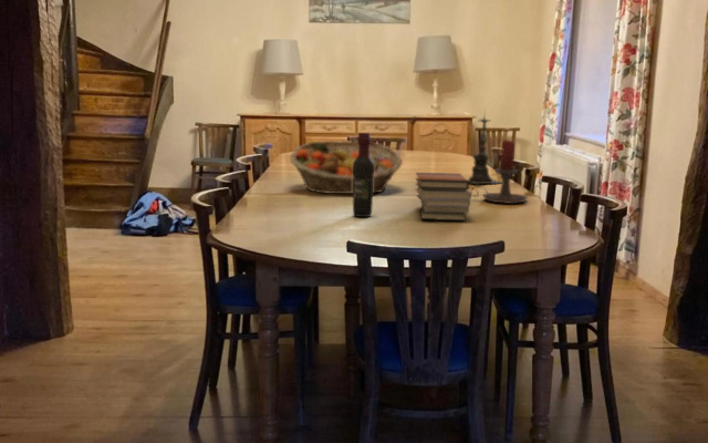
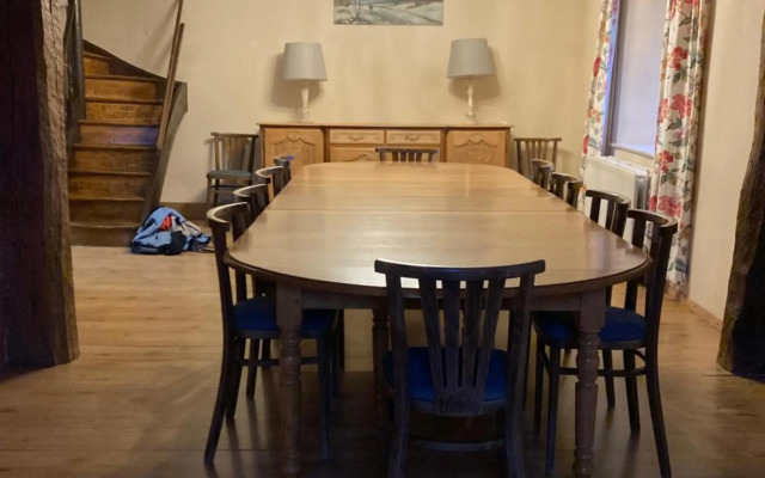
- fruit basket (345, 166)
- candle holder (500, 169)
- wine bottle (363, 174)
- candle holder (482, 145)
- book stack (441, 195)
